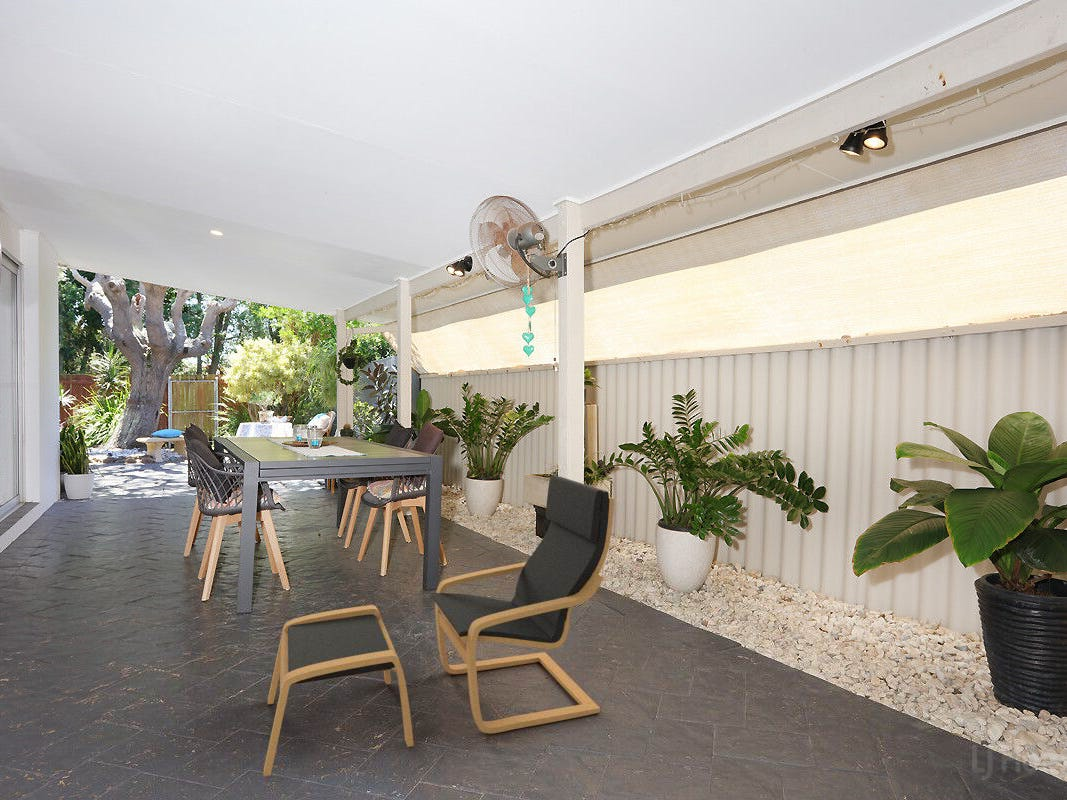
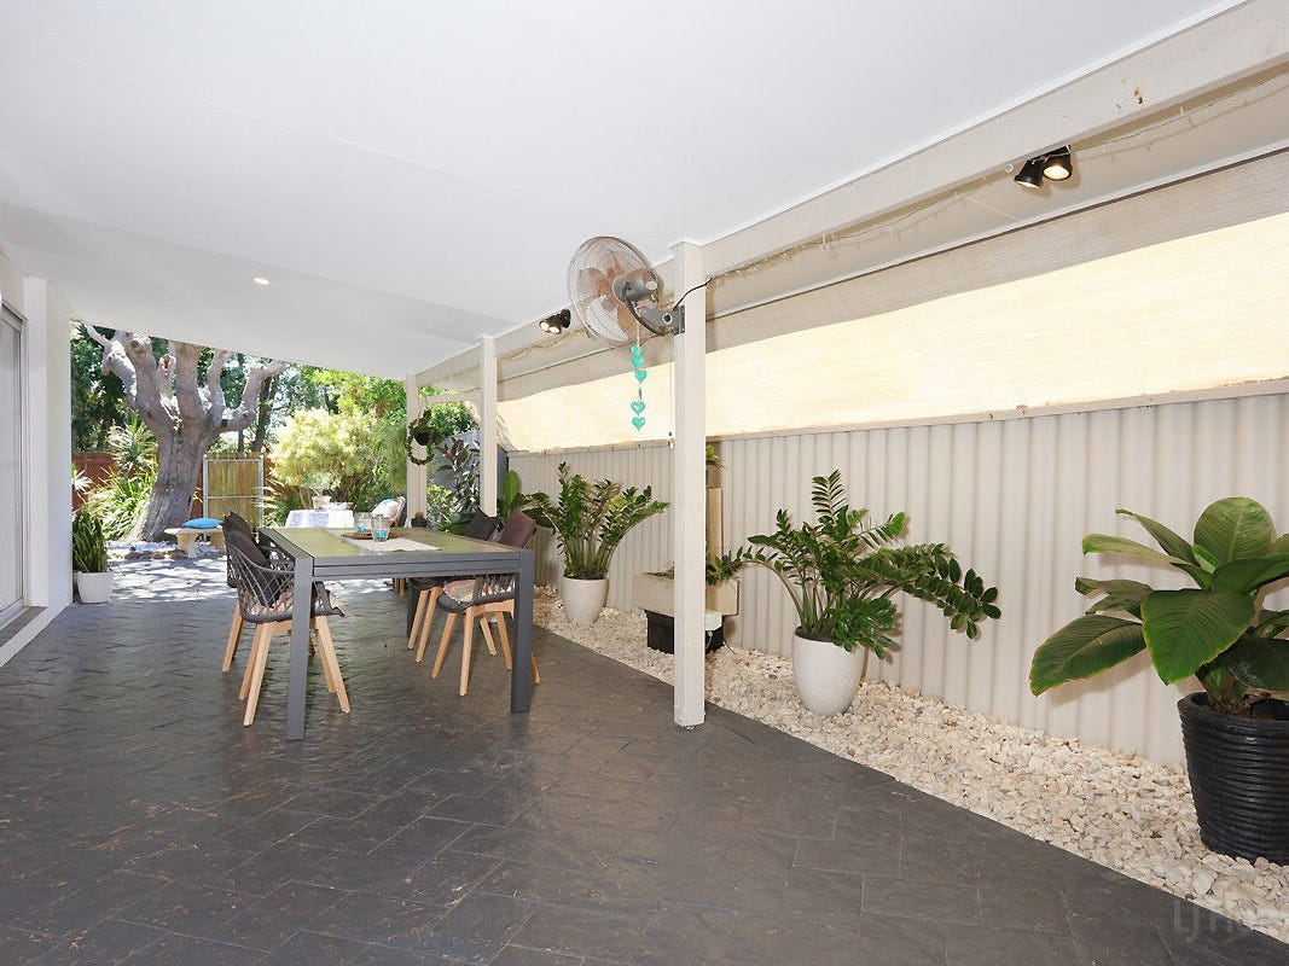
- lounge chair (442, 596)
